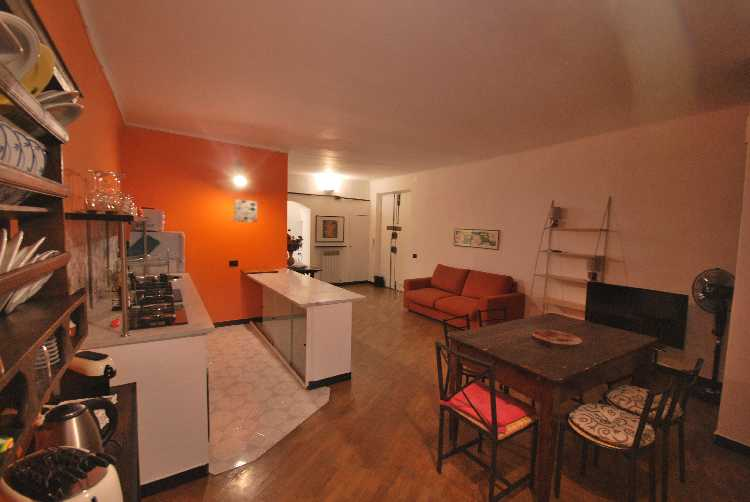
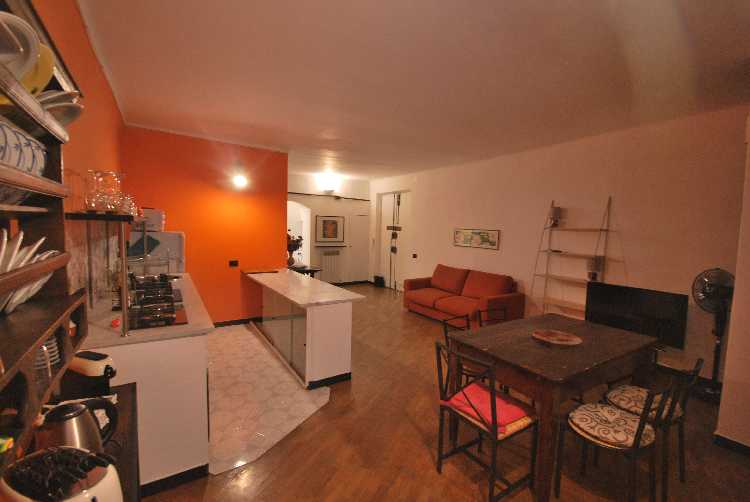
- wall art (246, 211)
